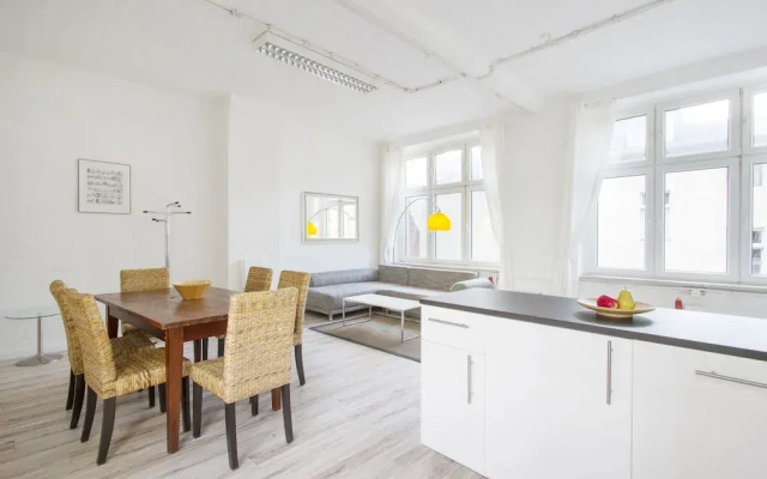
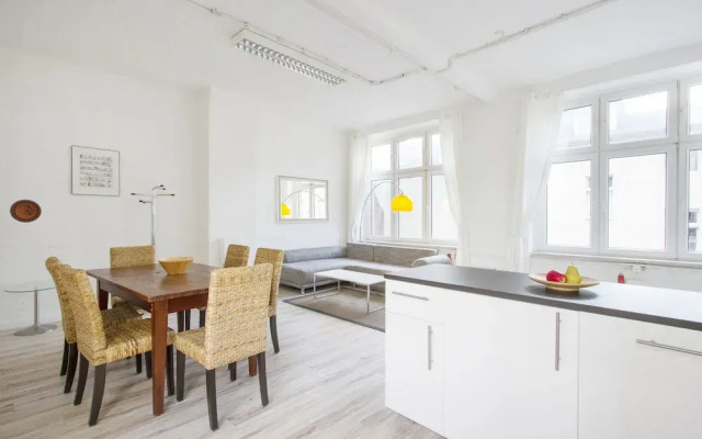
+ decorative plate (25, 211)
